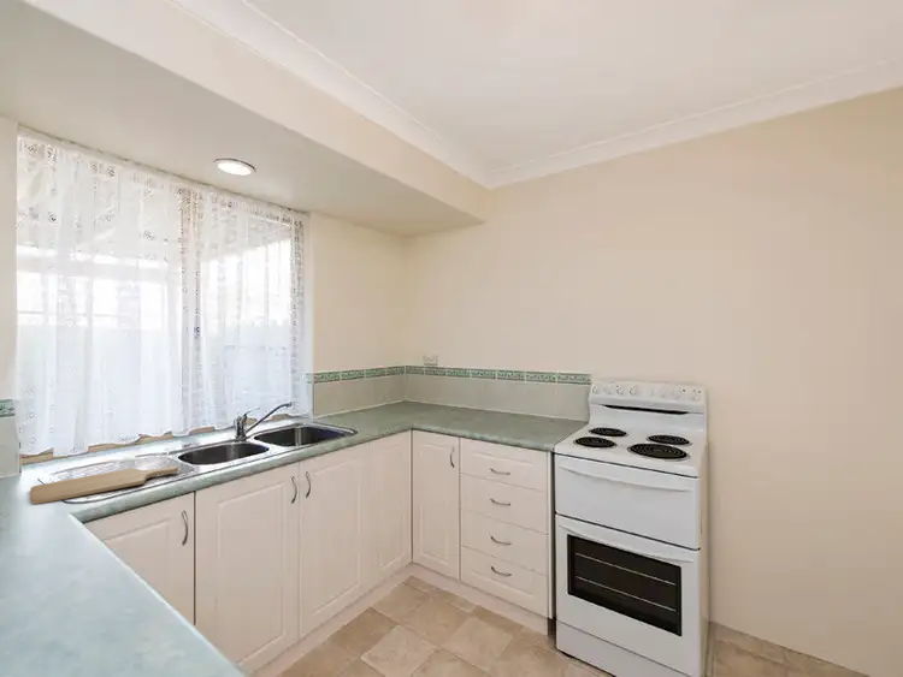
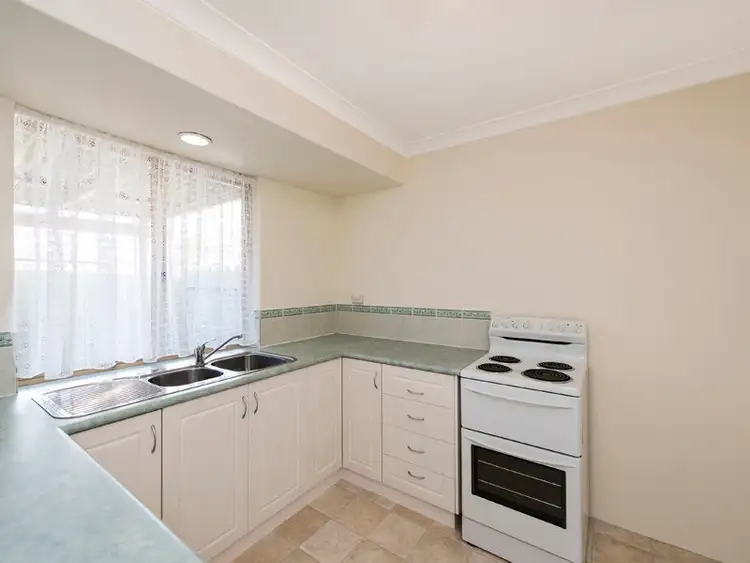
- chopping board (111, 480)
